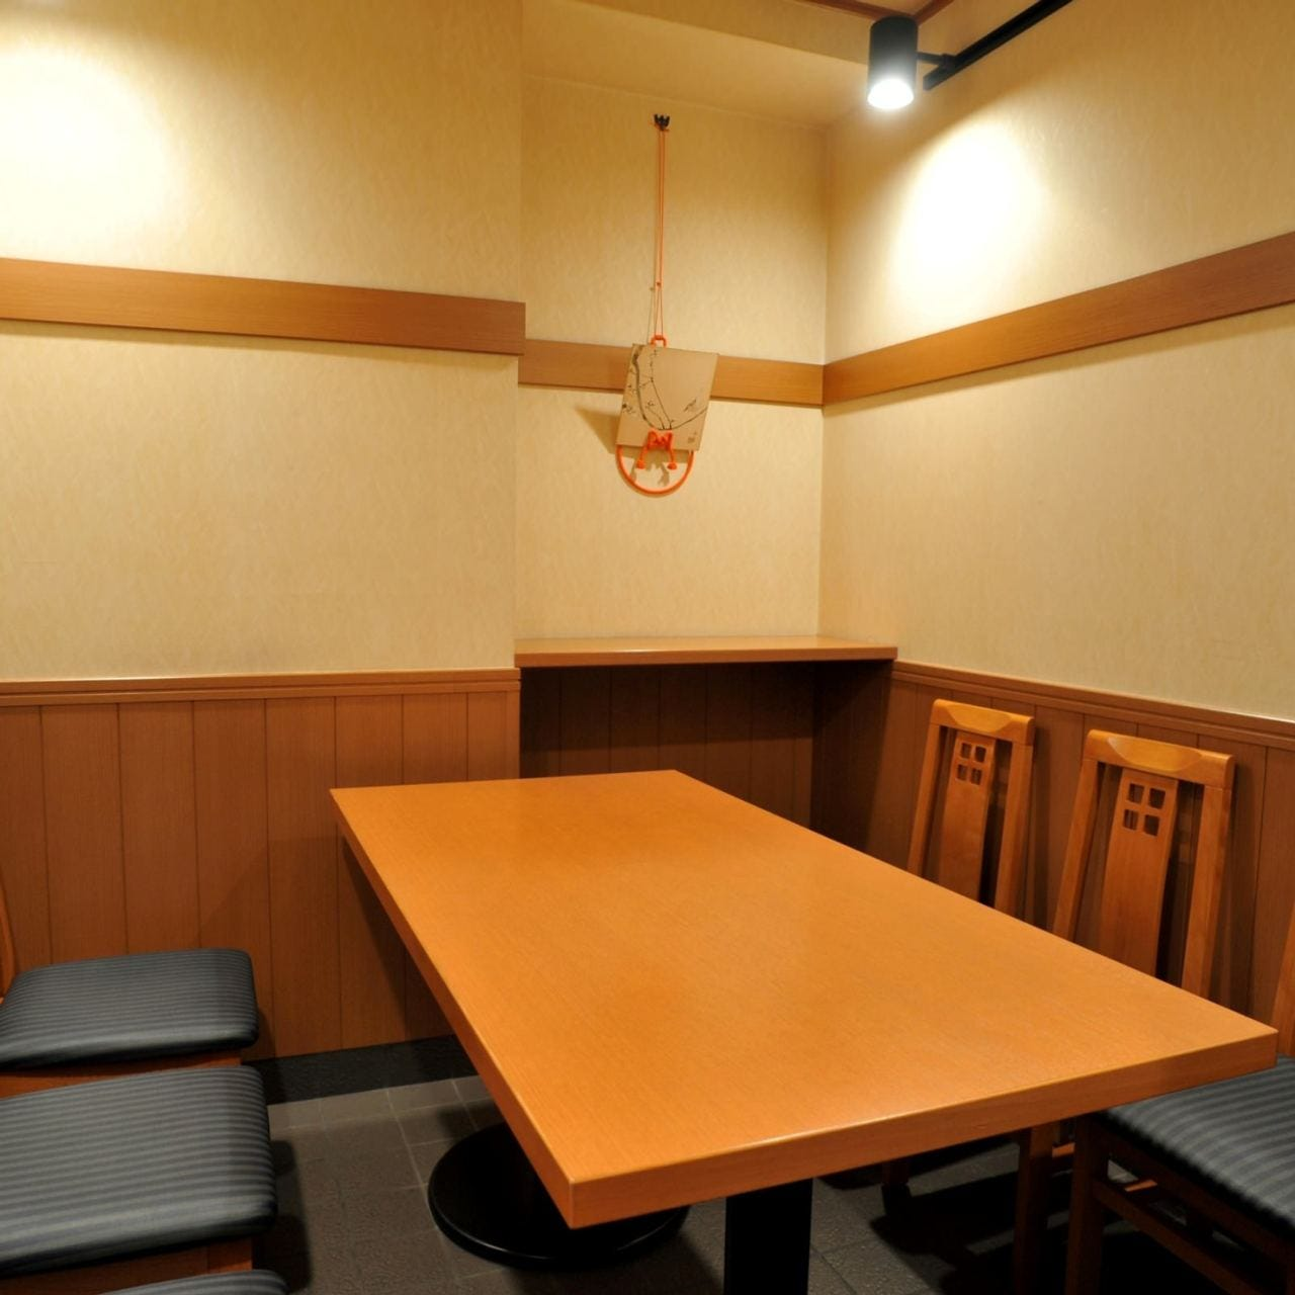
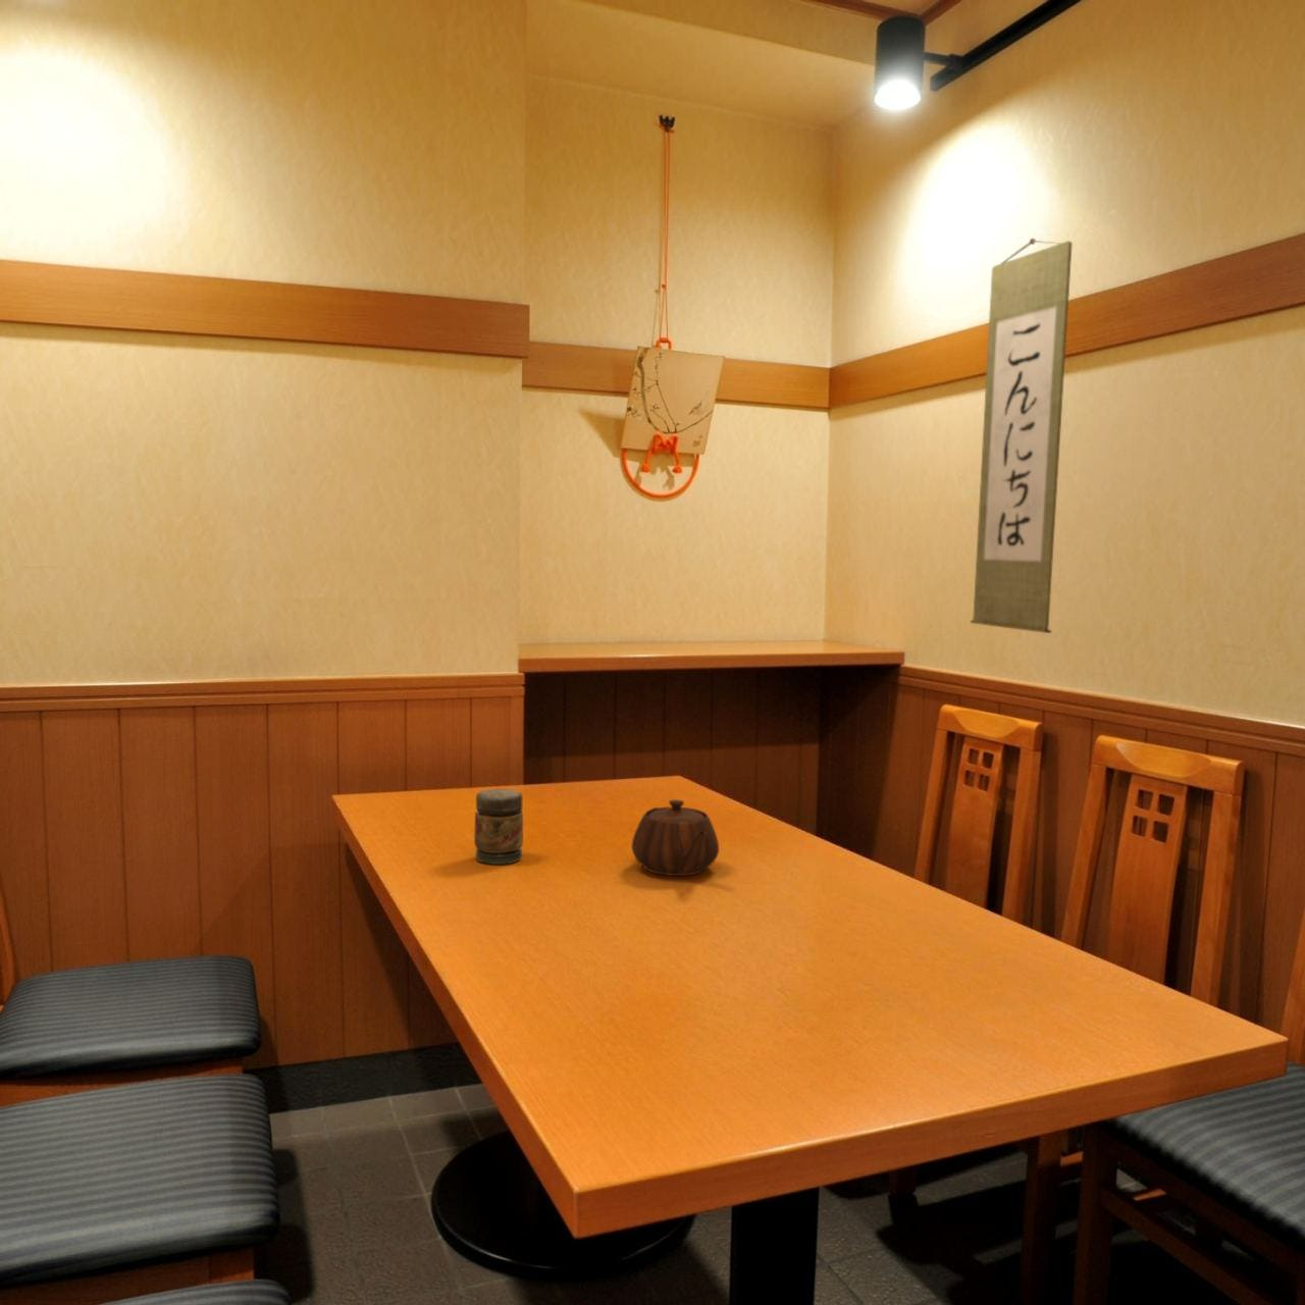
+ wall scroll (1019, 436)
+ teapot (676, 835)
+ jar (498, 826)
